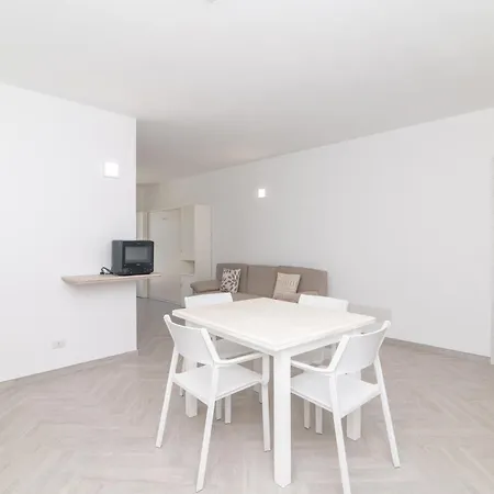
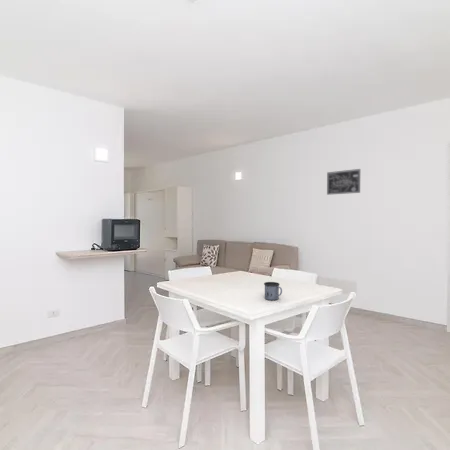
+ mug (273, 291)
+ wall art (343, 182)
